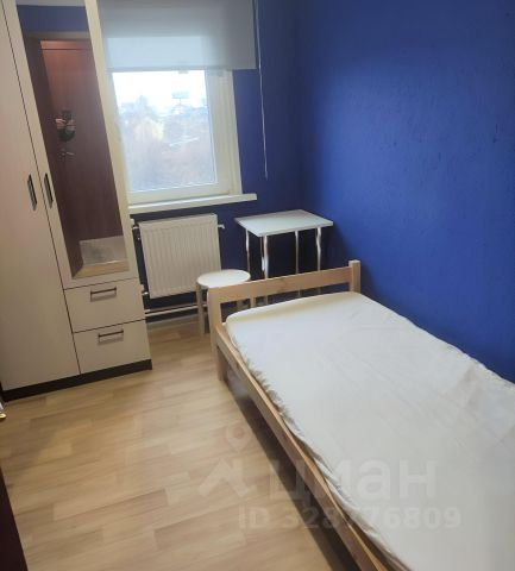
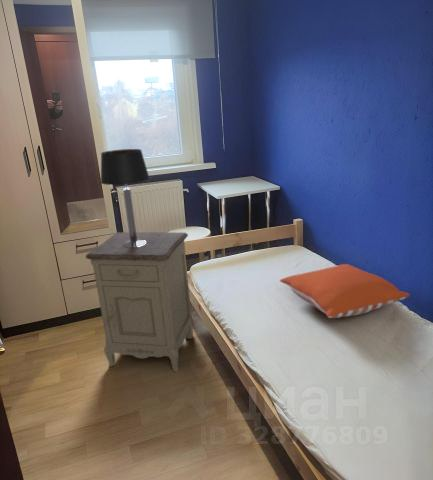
+ pillow (340, 288)
+ table lamp (128, 198)
+ nightstand (144, 302)
